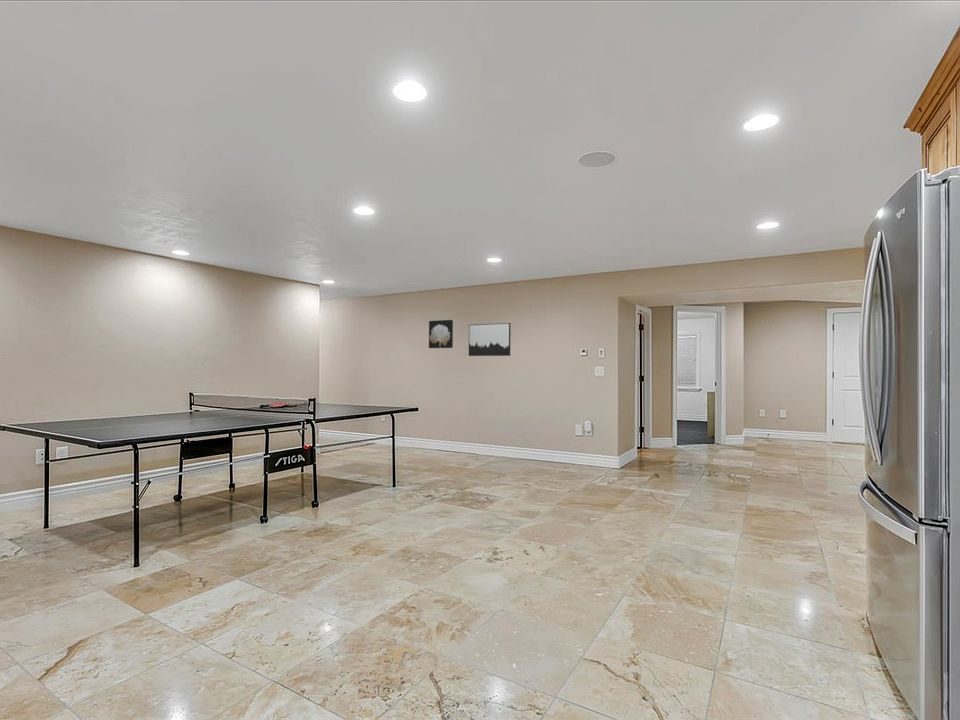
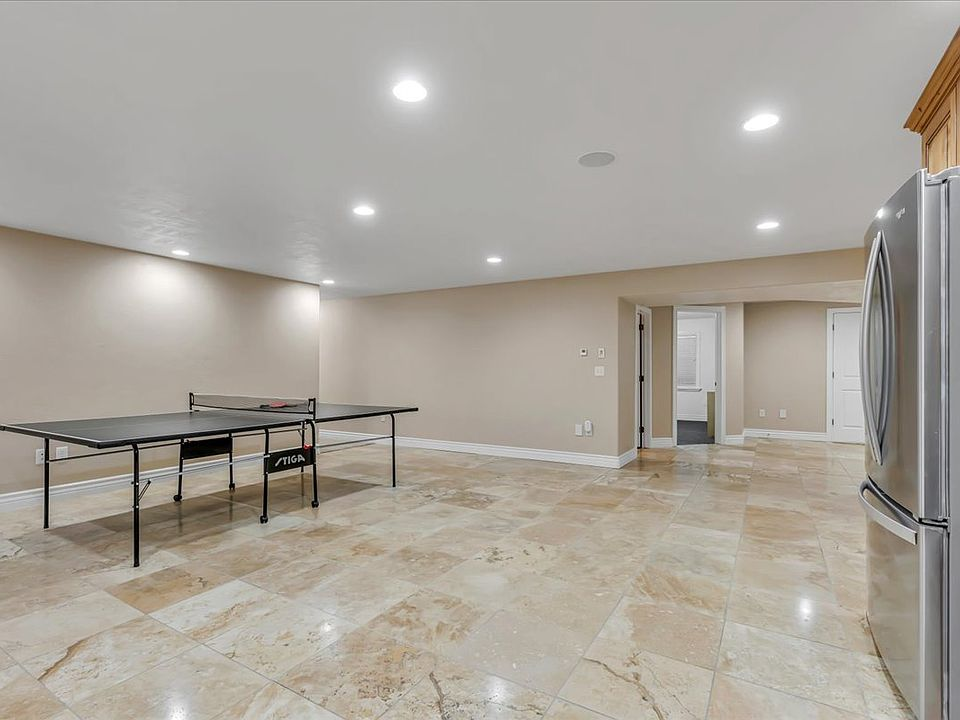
- wall art (440, 334)
- wall art (489, 339)
